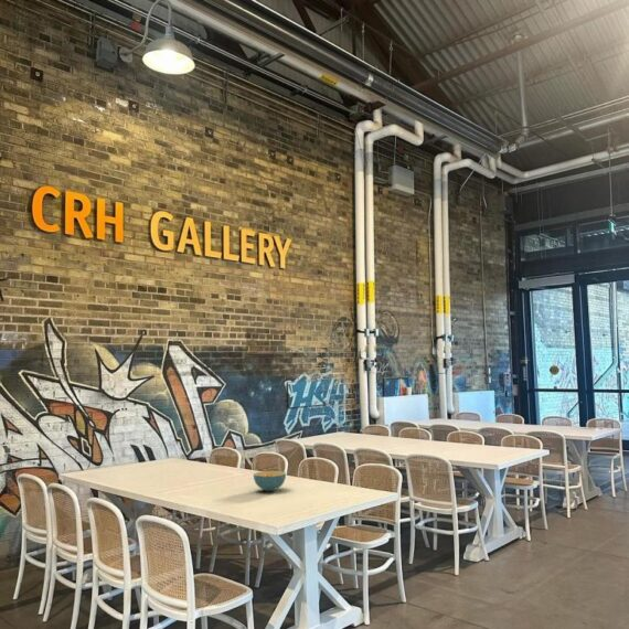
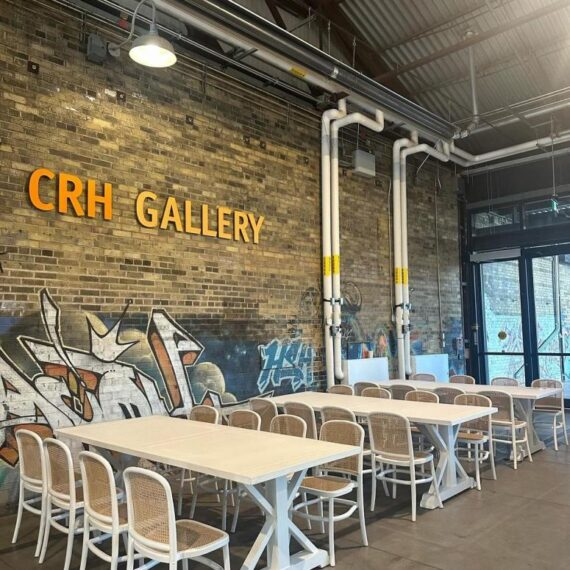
- cereal bowl (269, 481)
